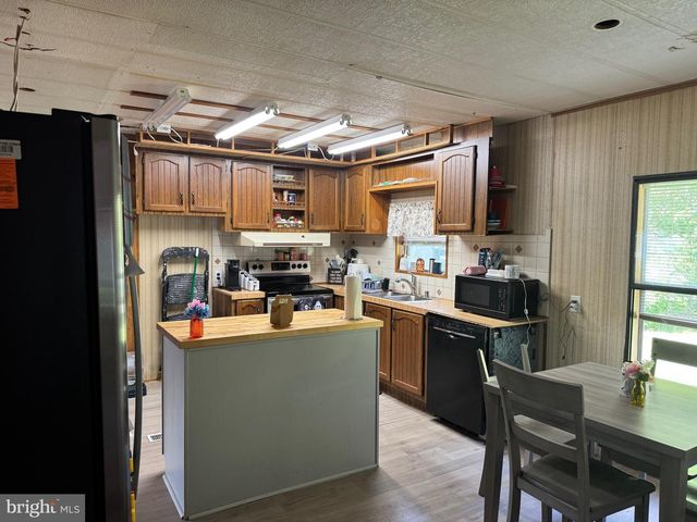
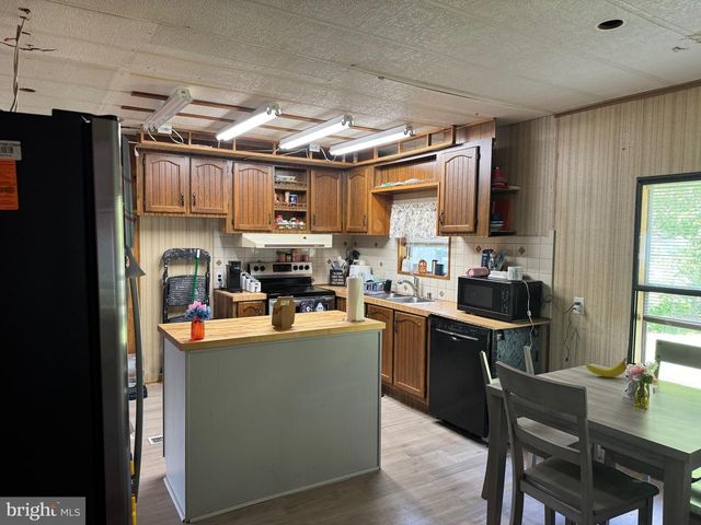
+ fruit (606, 369)
